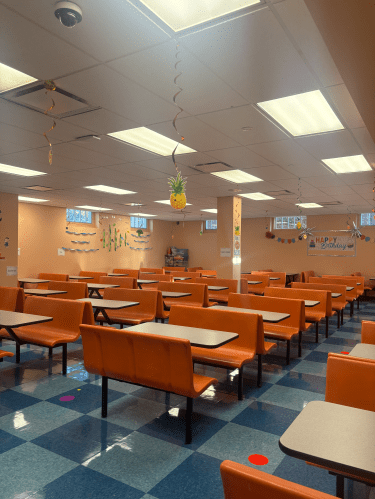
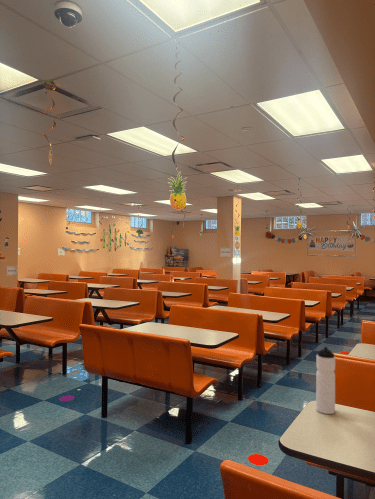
+ water bottle (325, 378)
